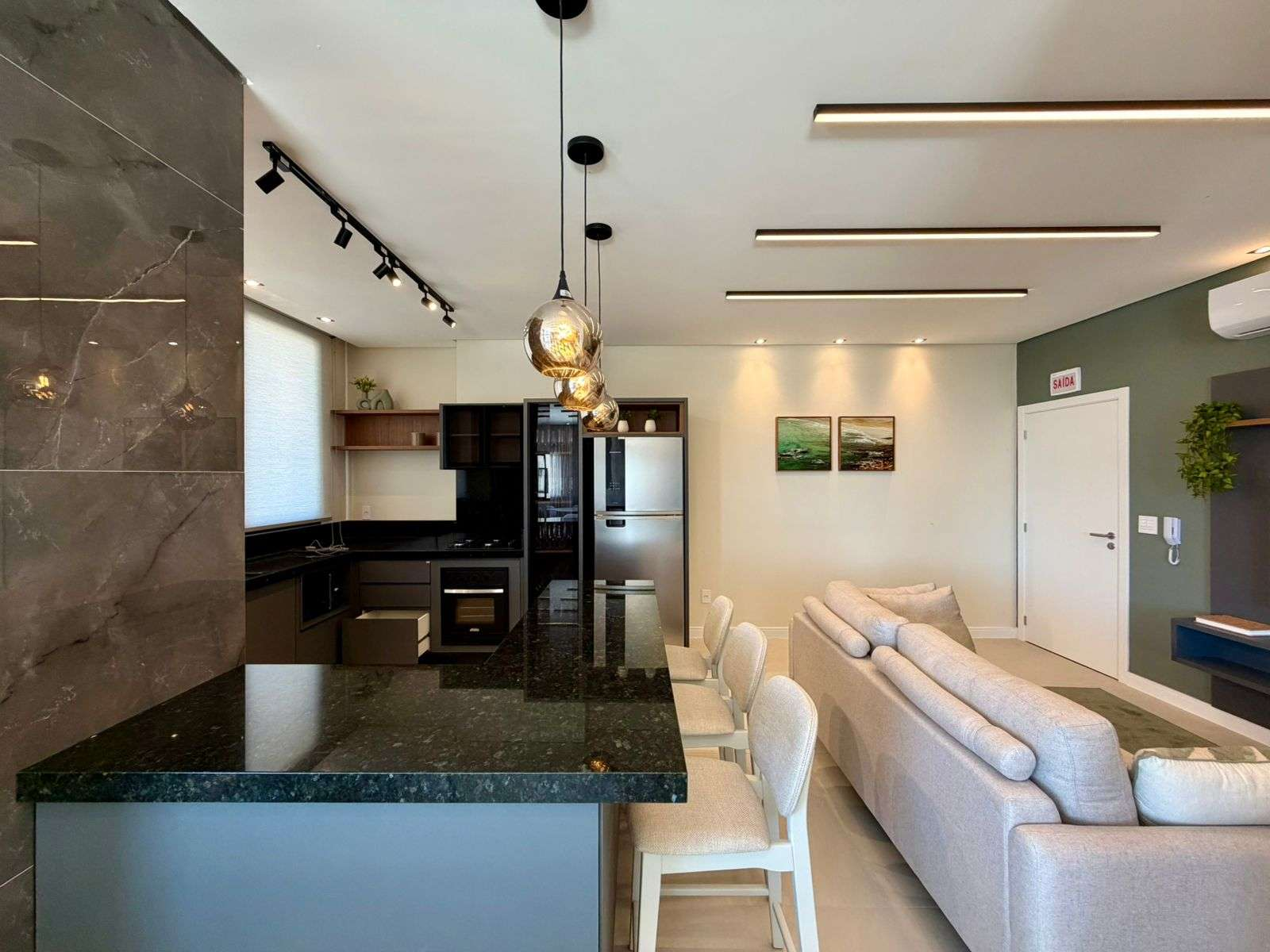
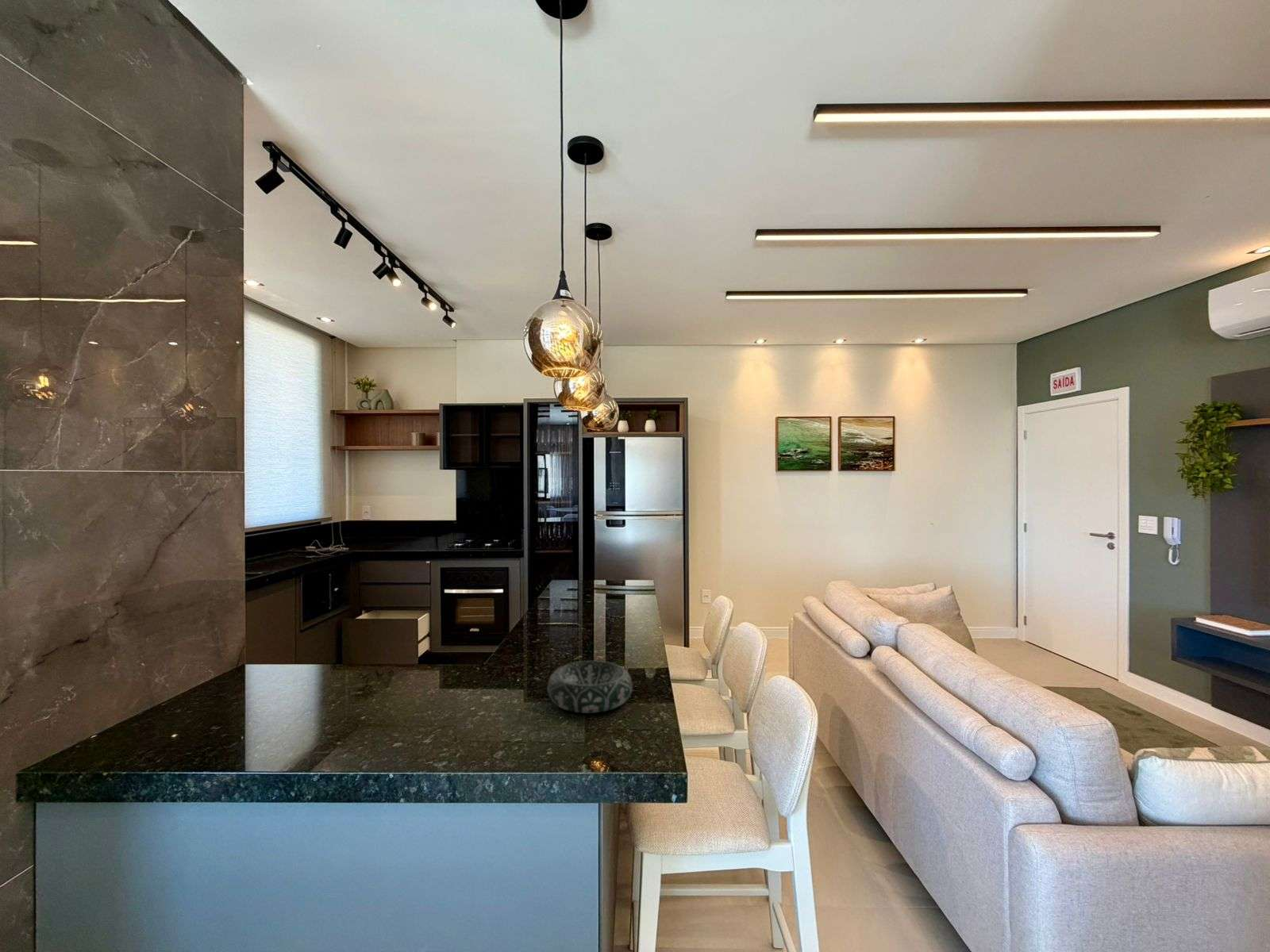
+ decorative bowl (590, 685)
